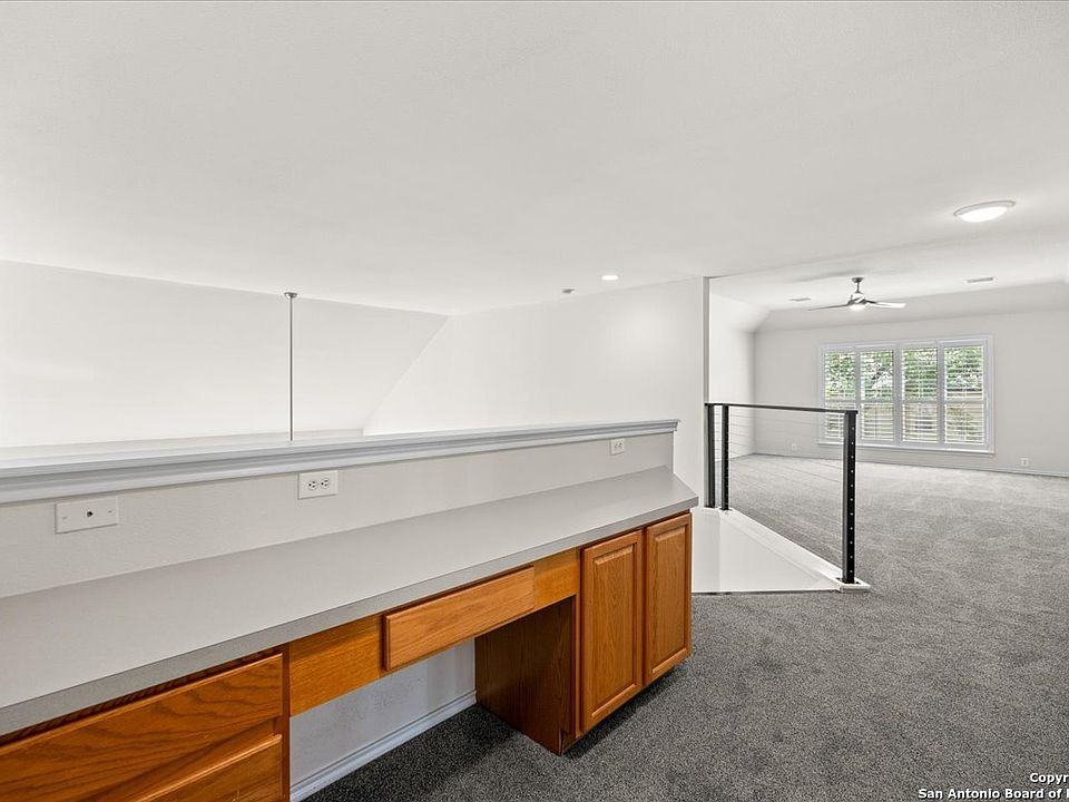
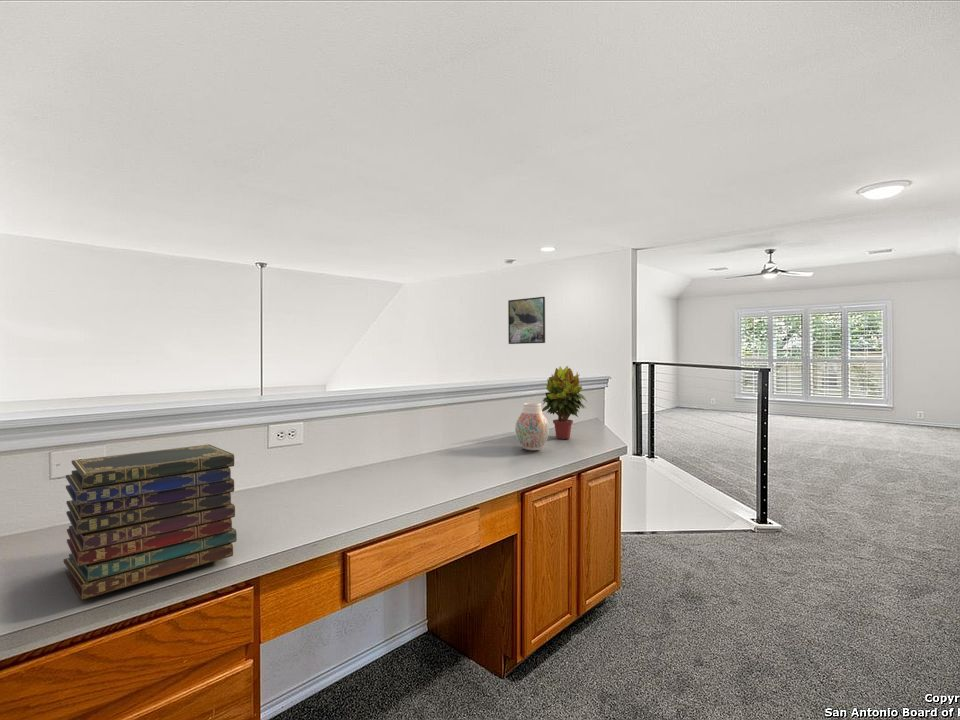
+ vase (532, 426)
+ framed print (526, 321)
+ book stack (153, 509)
+ potted plant (564, 401)
